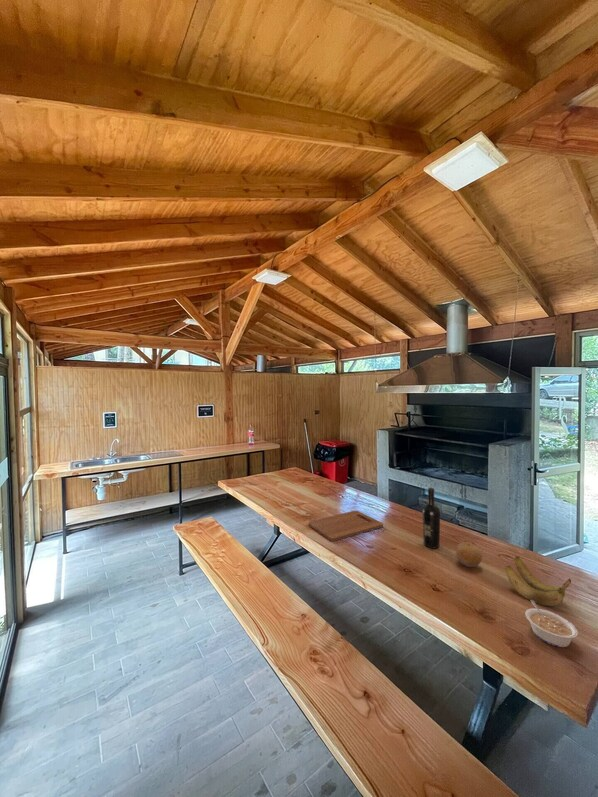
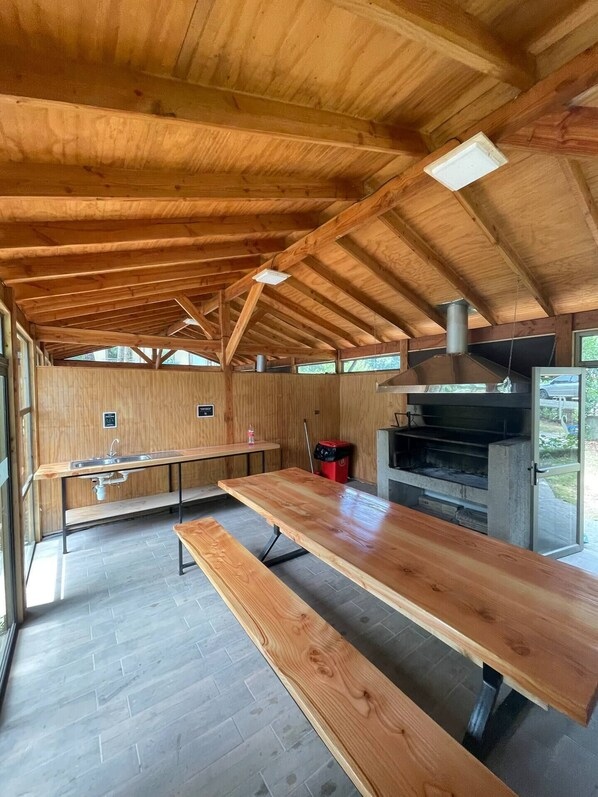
- fruit (468, 554)
- cutting board (345, 524)
- wine bottle (431, 516)
- banana (534, 577)
- legume (548, 626)
